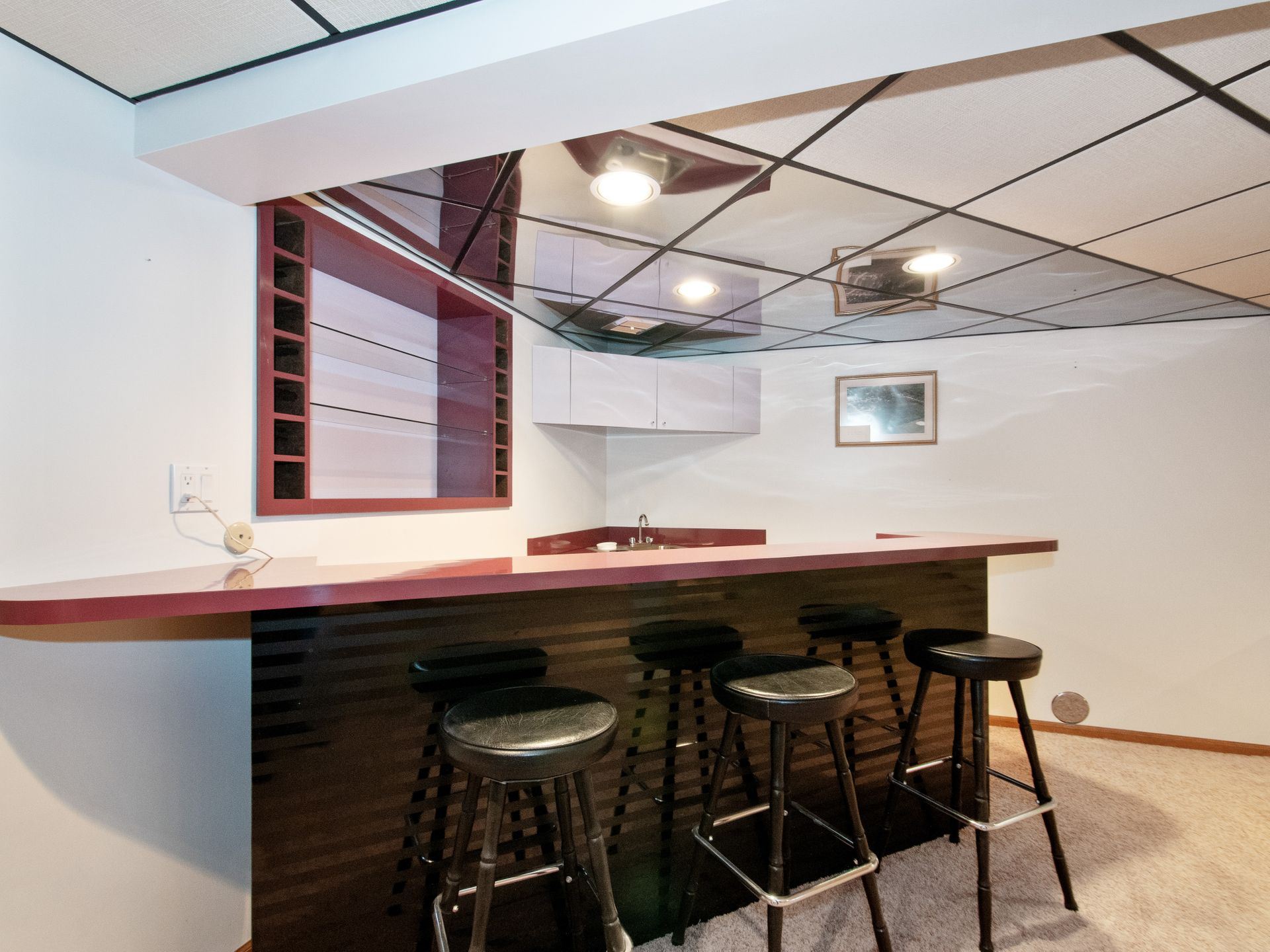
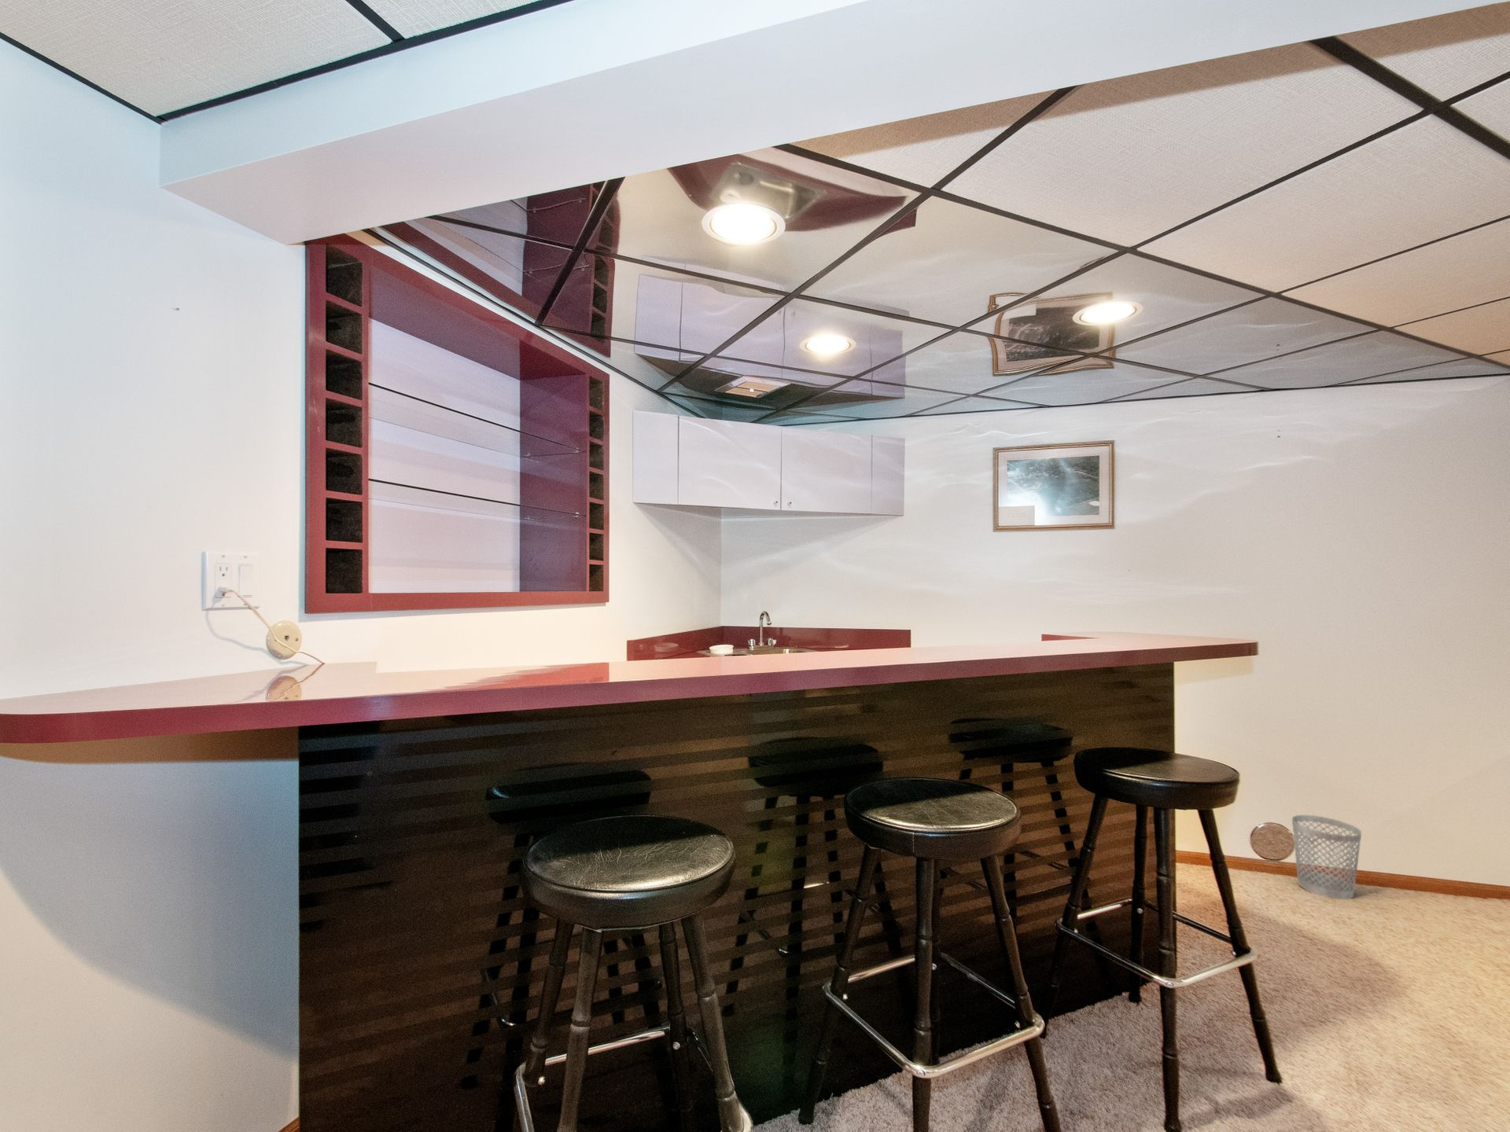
+ wastebasket (1326, 857)
